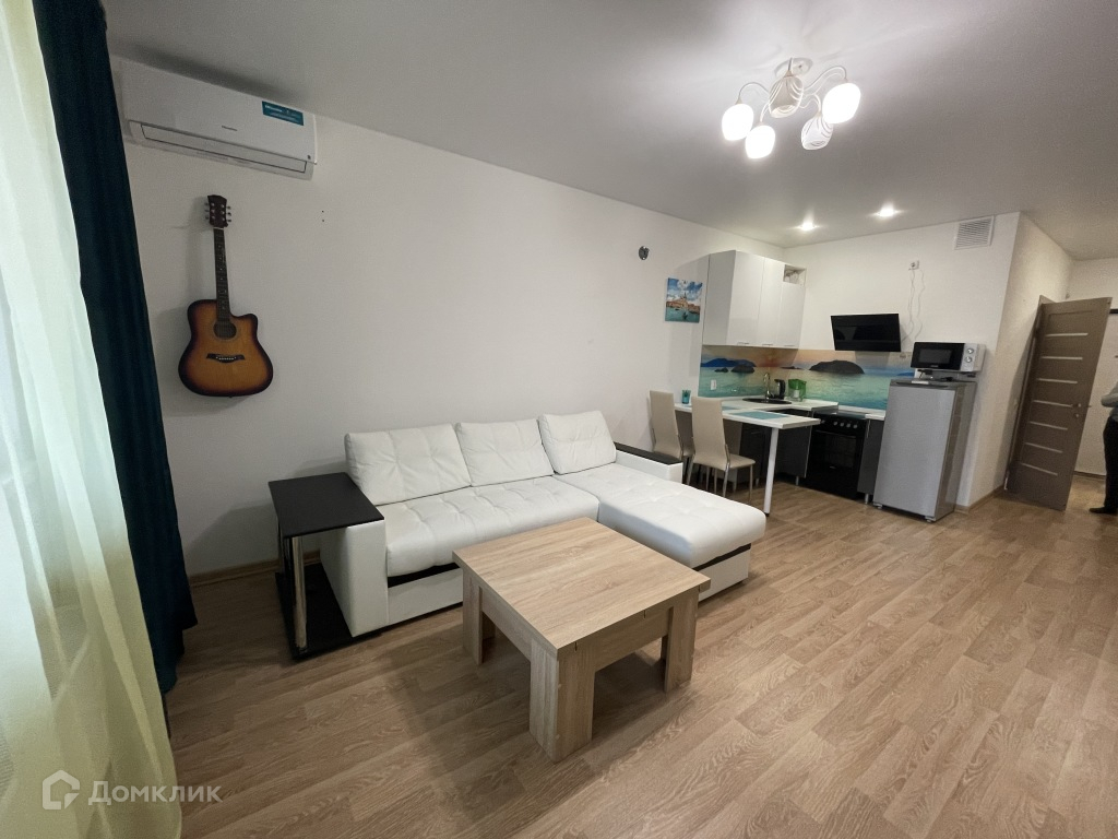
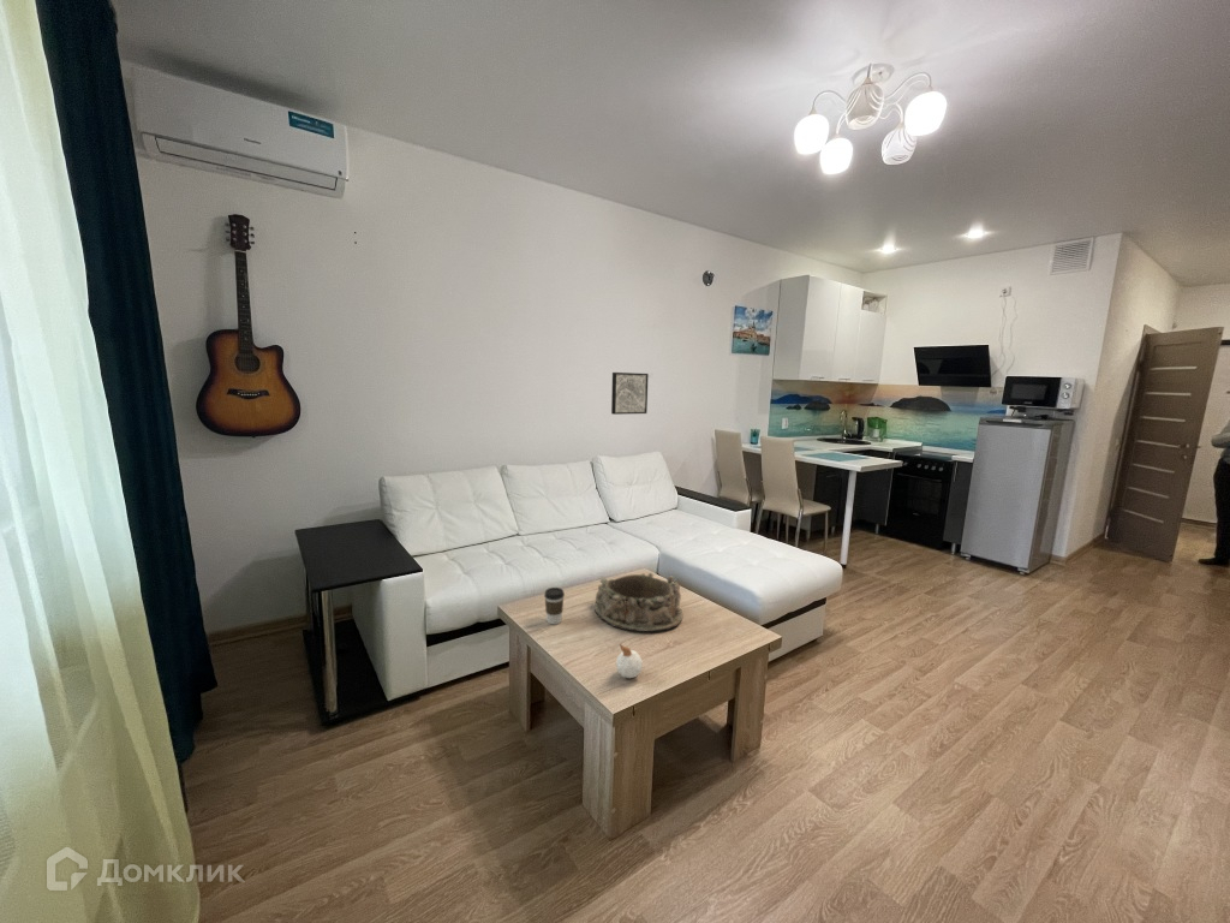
+ candle (629, 655)
+ coffee cup (554, 606)
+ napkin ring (638, 597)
+ wall art (629, 393)
